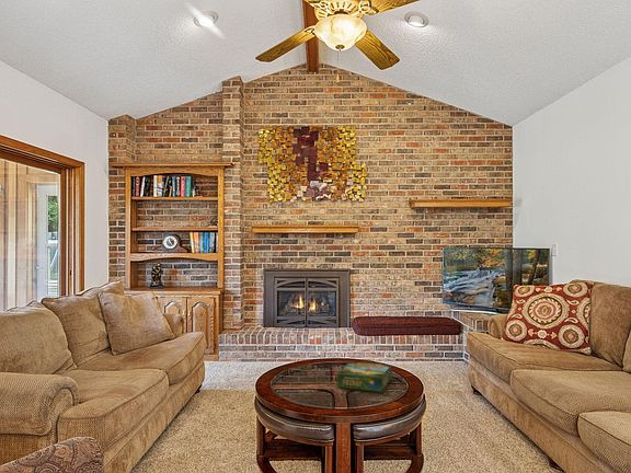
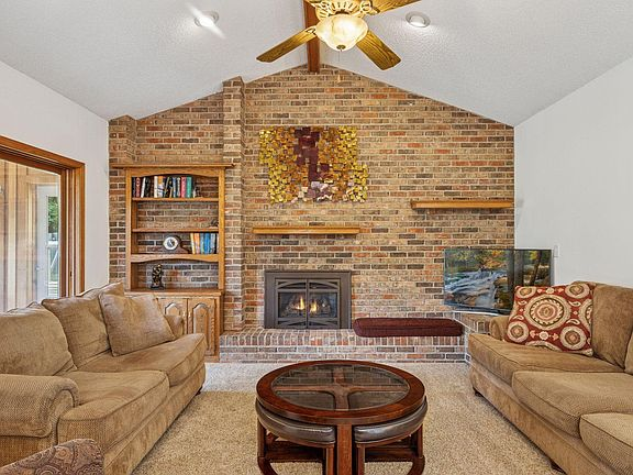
- board game (365, 376)
